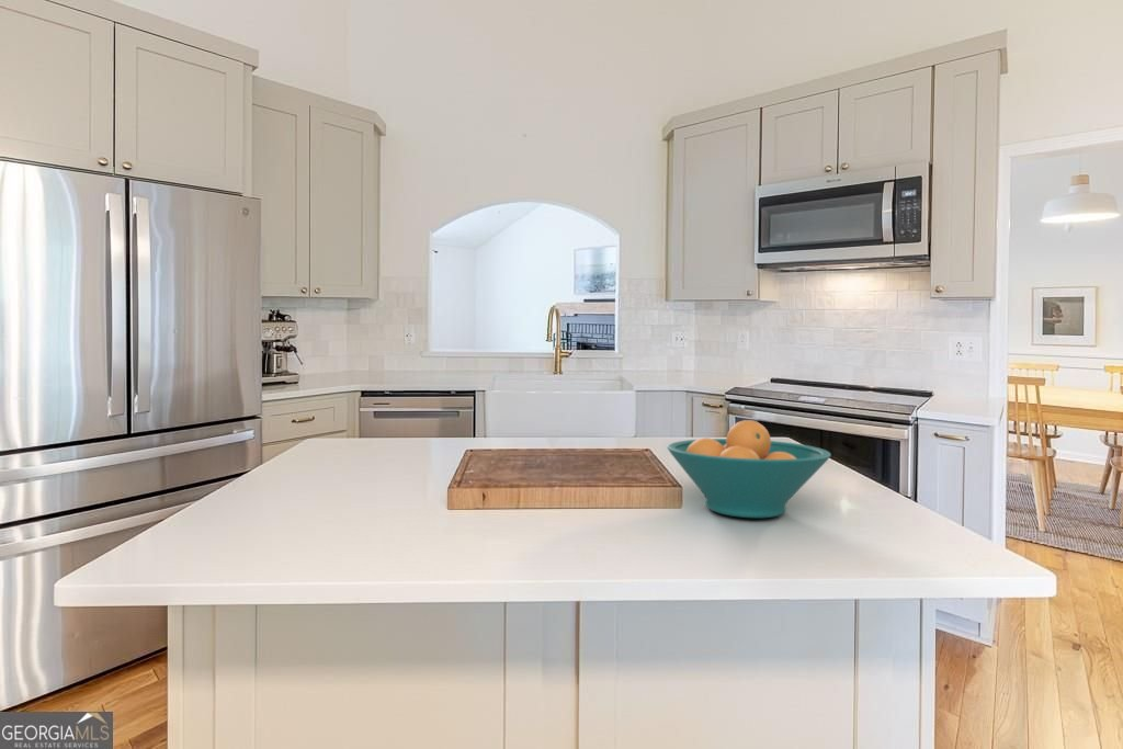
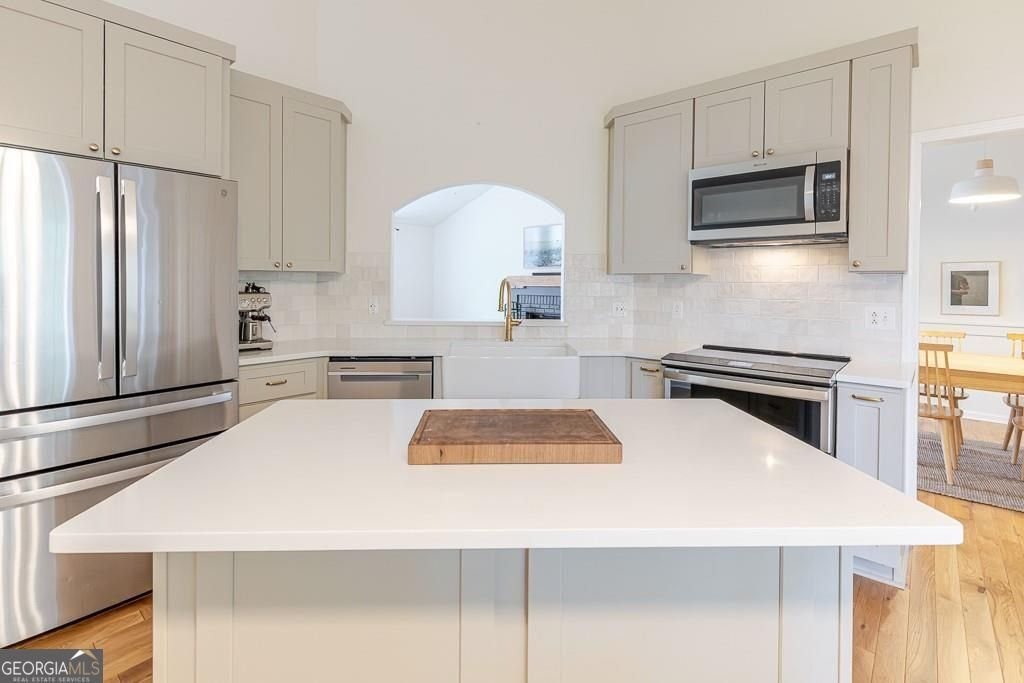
- fruit bowl (746, 465)
